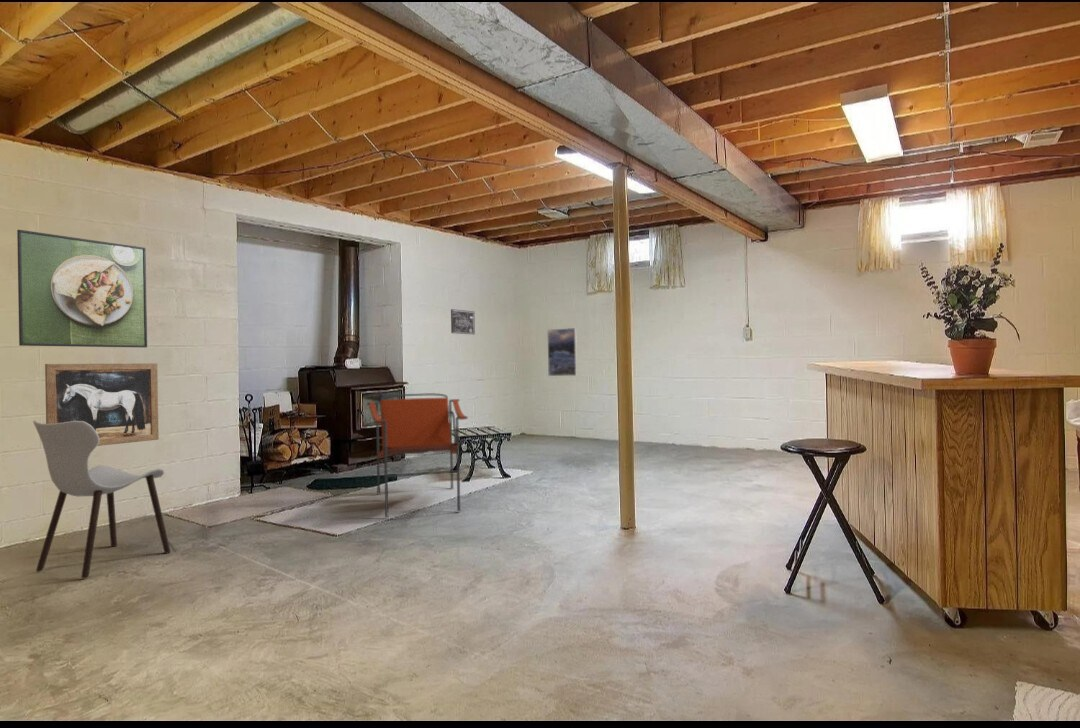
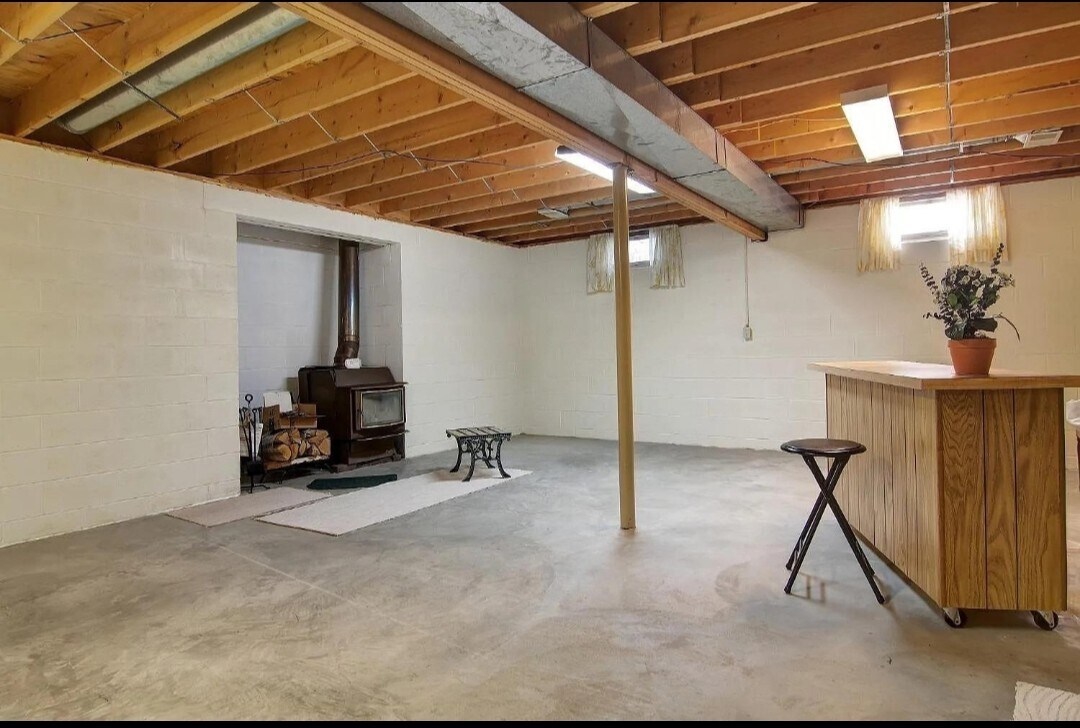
- chair (106, 488)
- wall art (463, 322)
- wall art (105, 404)
- armchair (418, 448)
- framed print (562, 352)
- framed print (87, 293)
